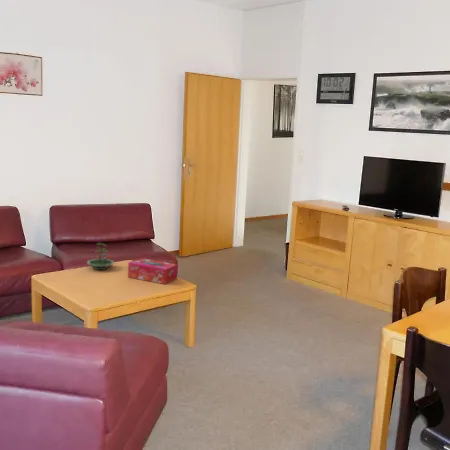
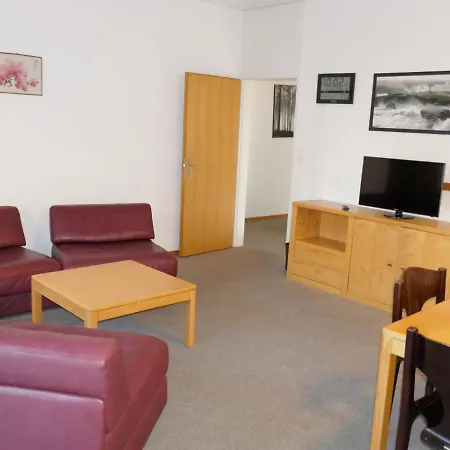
- terrarium (99, 247)
- tissue box (152, 270)
